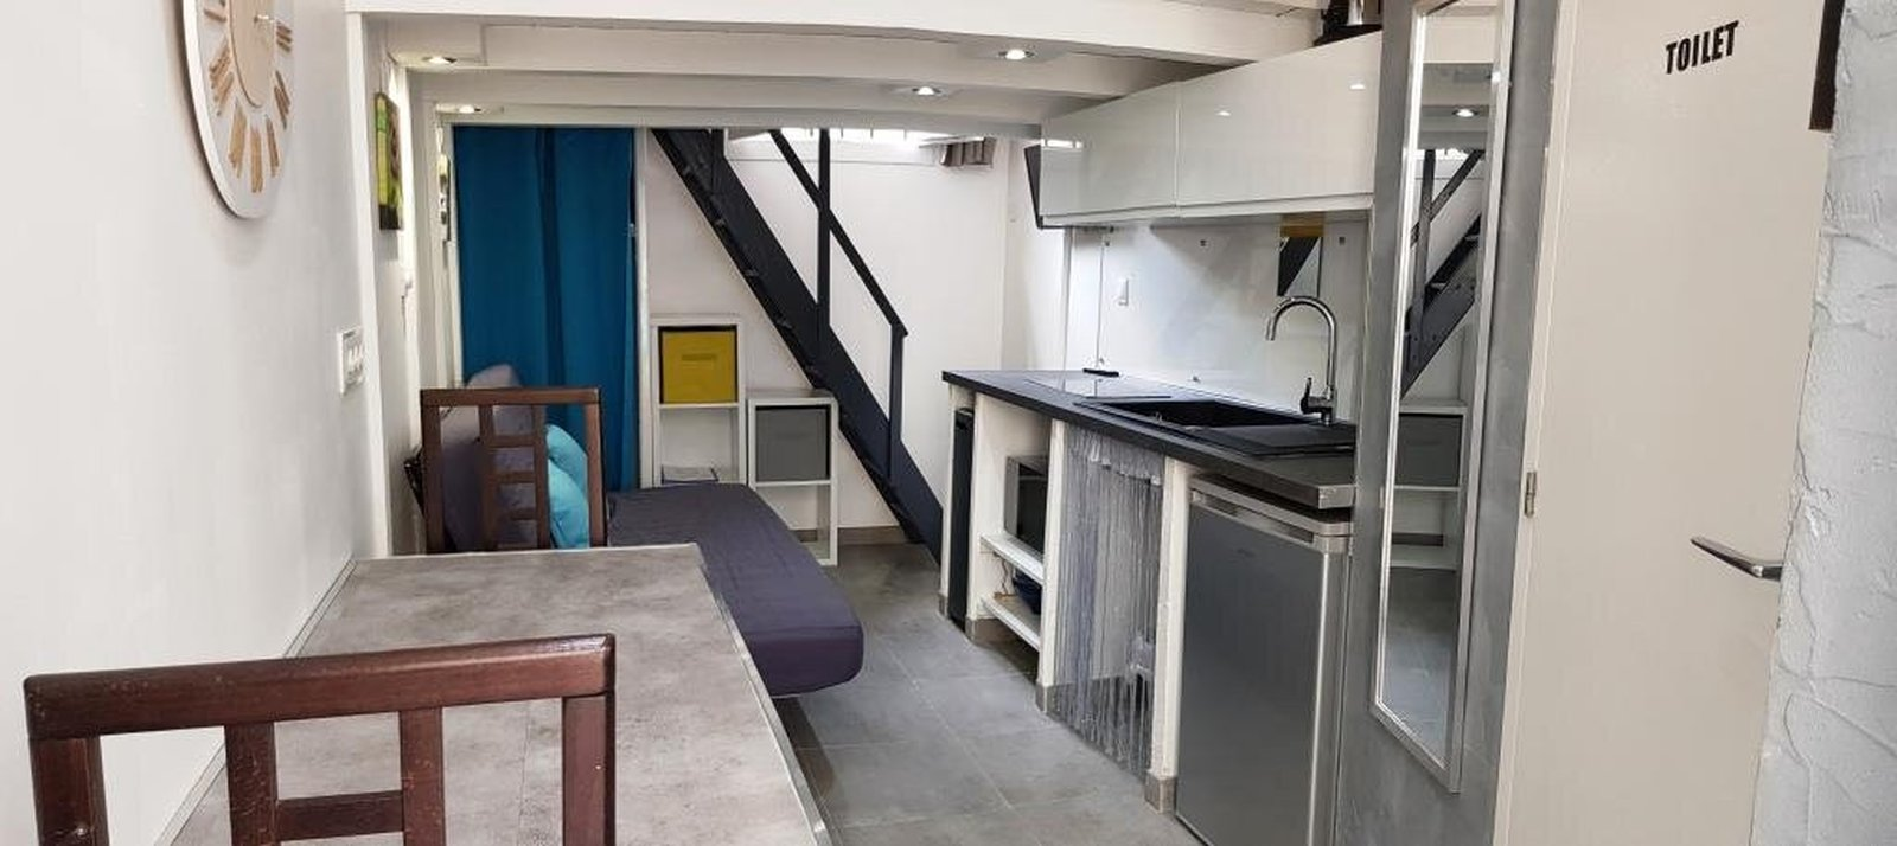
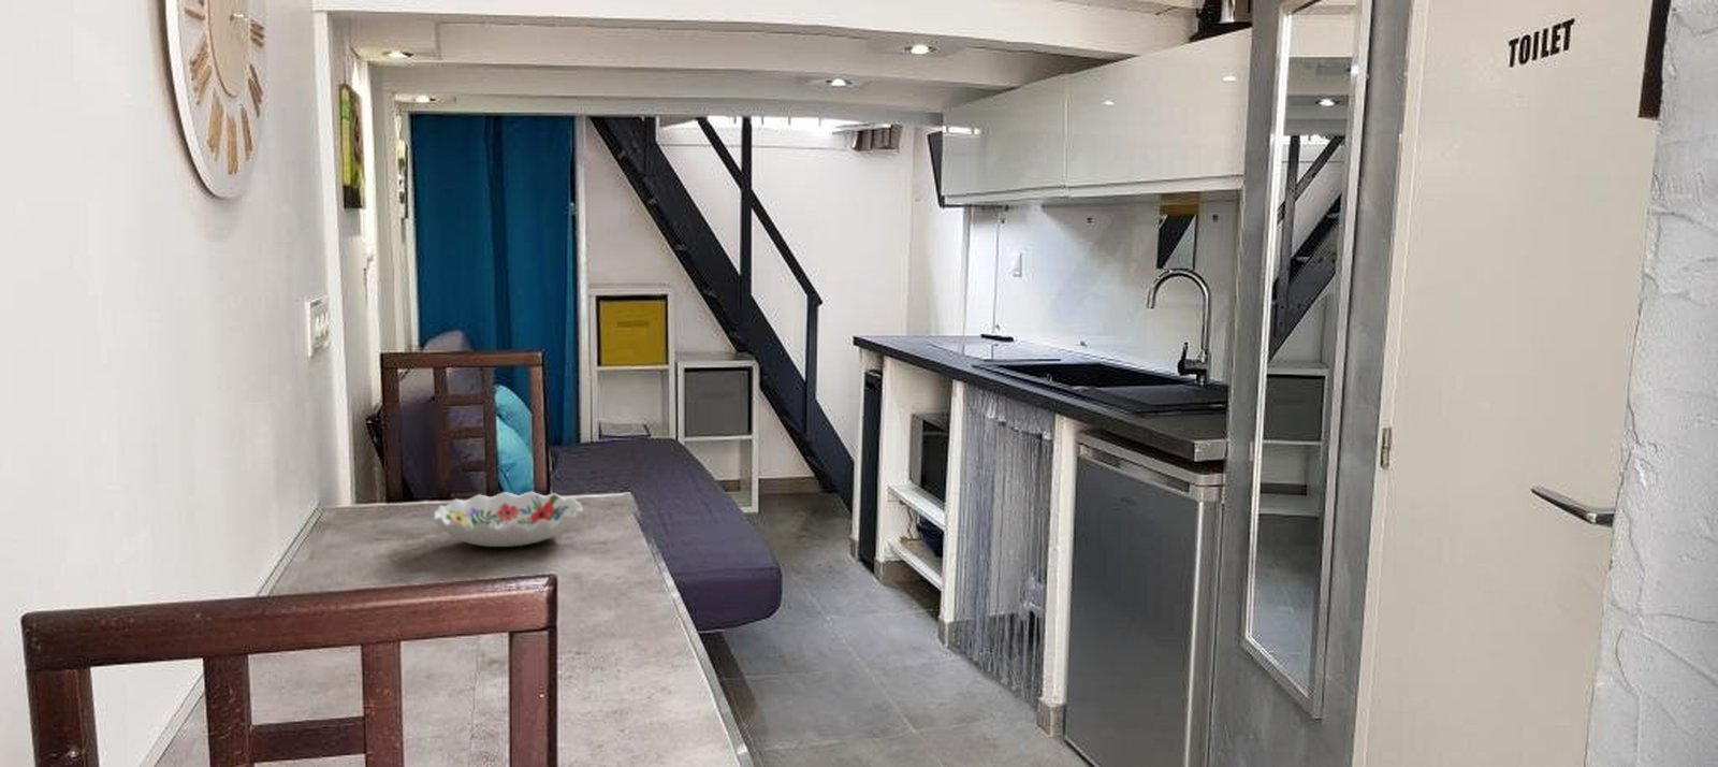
+ decorative bowl (509, 522)
